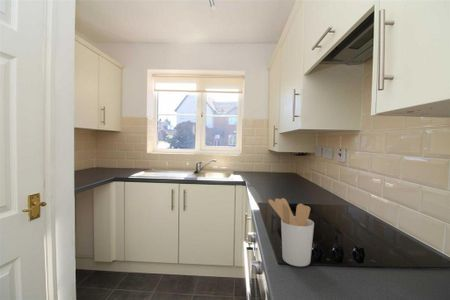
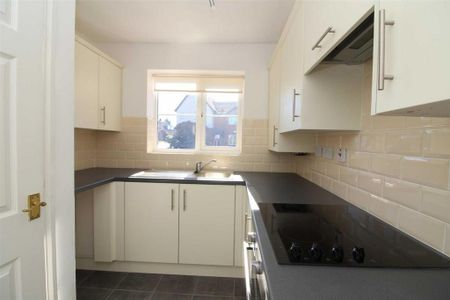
- utensil holder (290, 228)
